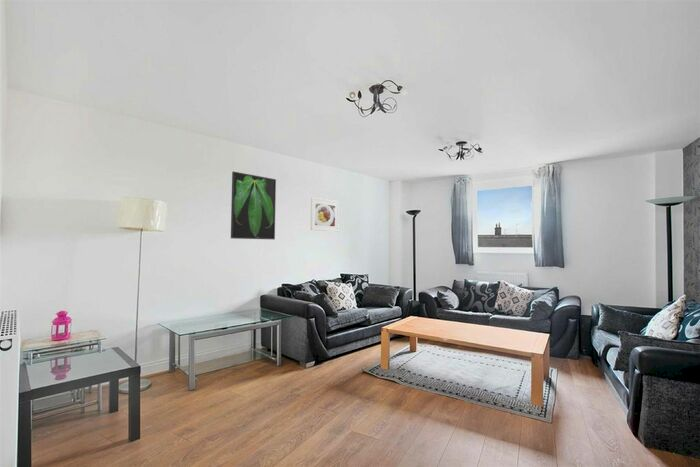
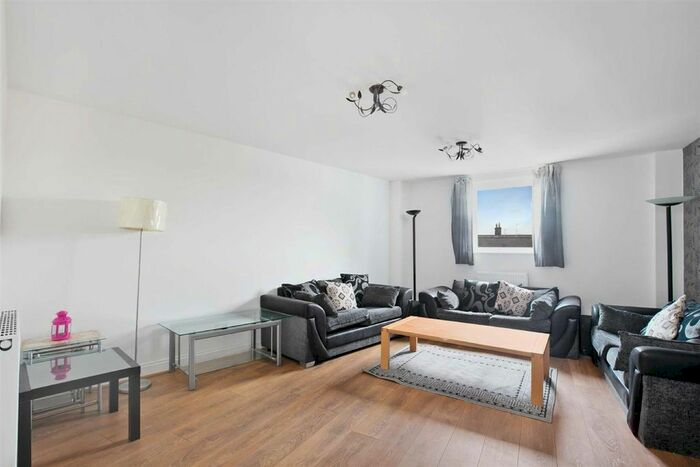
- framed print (325, 215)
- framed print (254, 207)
